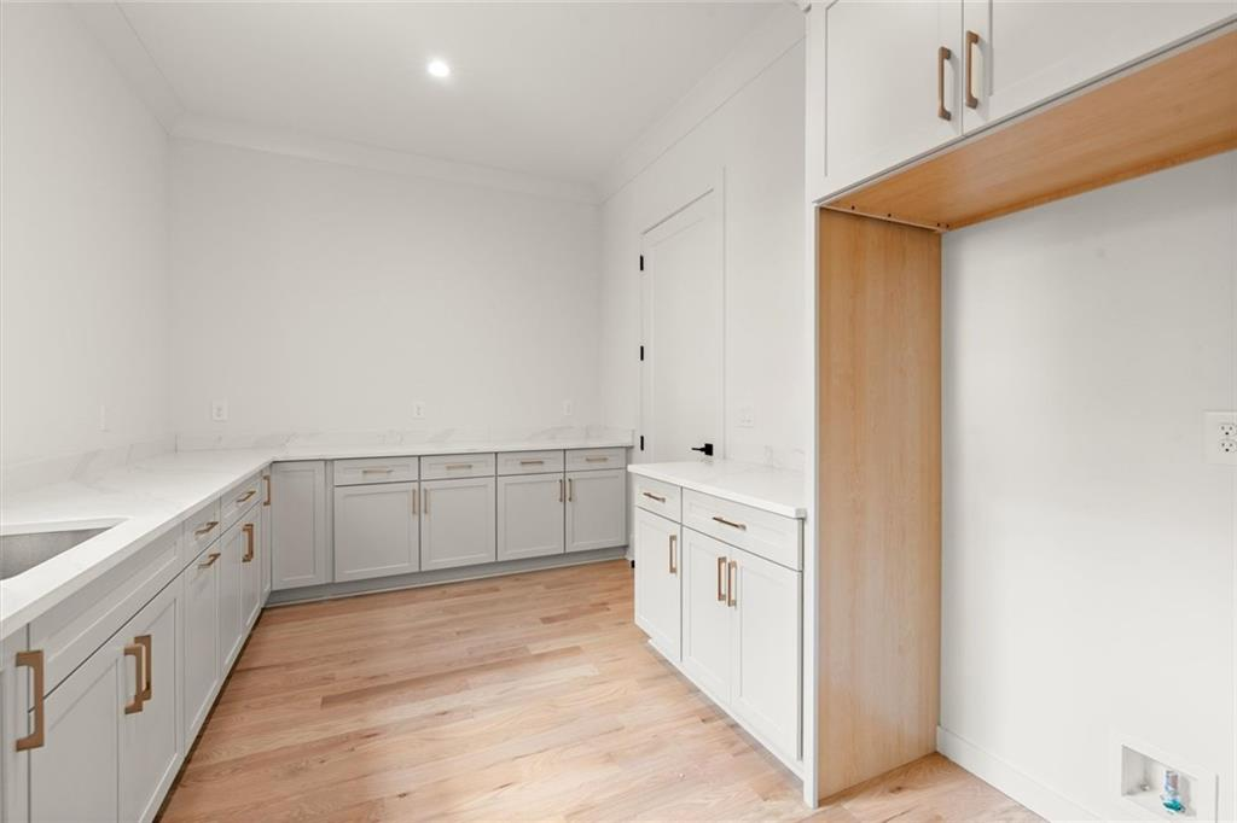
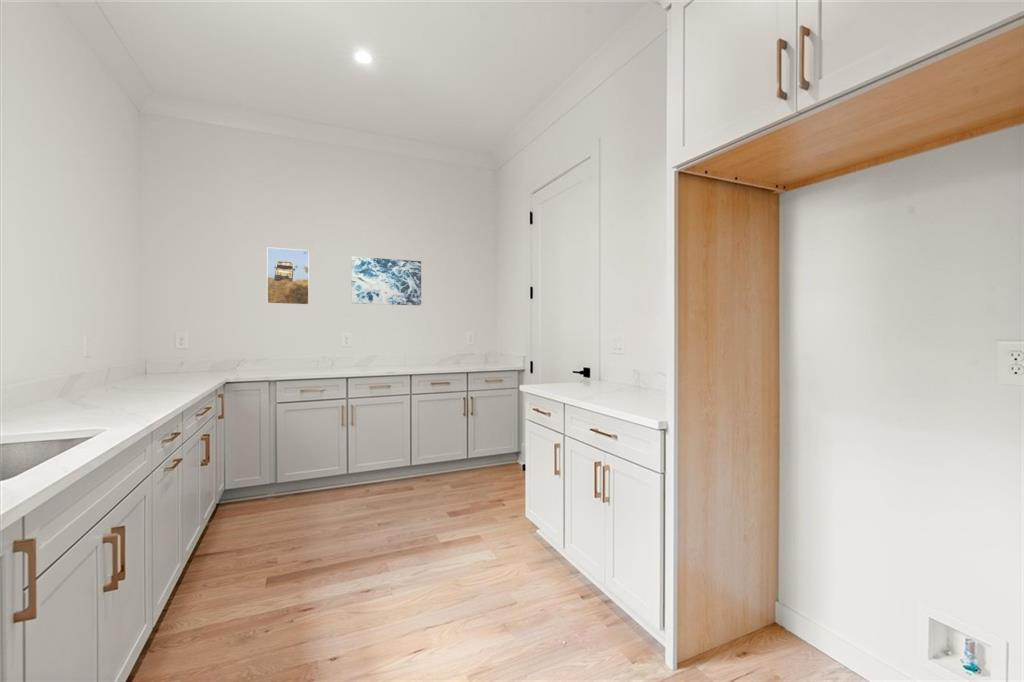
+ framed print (288, 276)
+ wall art (387, 281)
